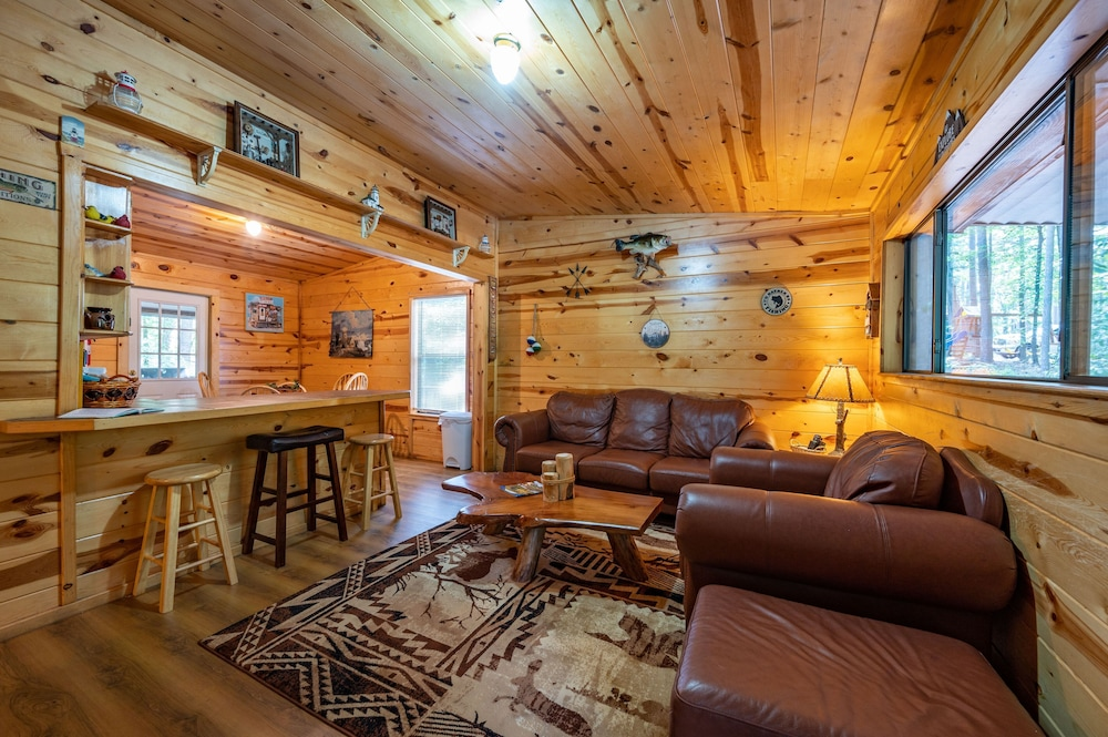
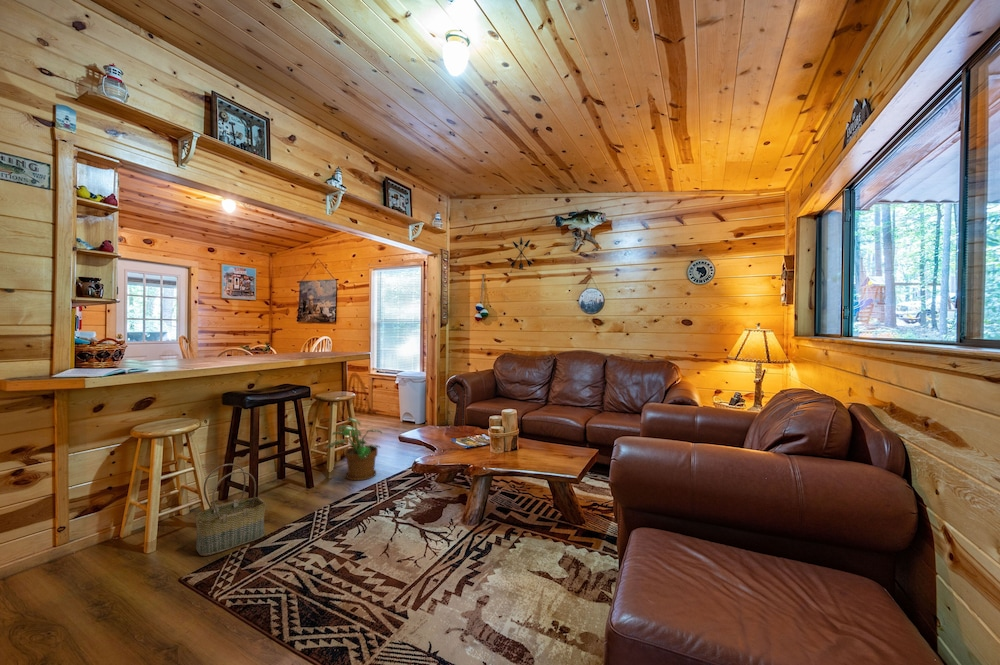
+ potted plant (352, 448)
+ basket (231, 504)
